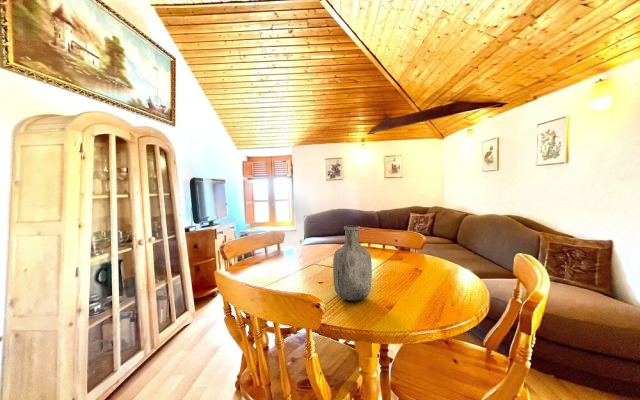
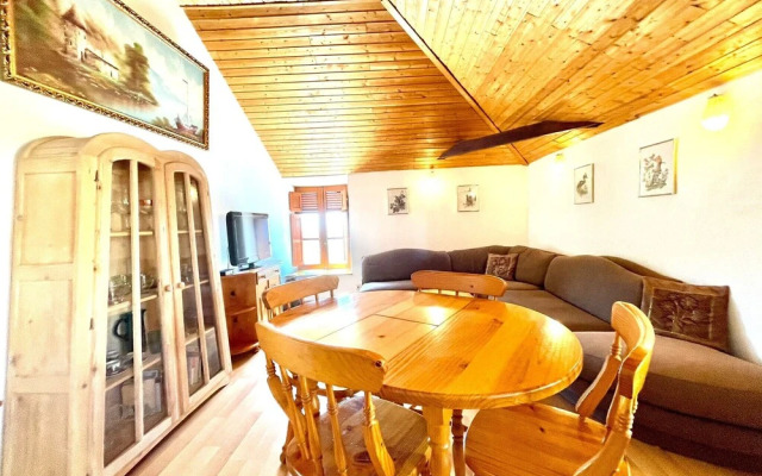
- vase (352, 262)
